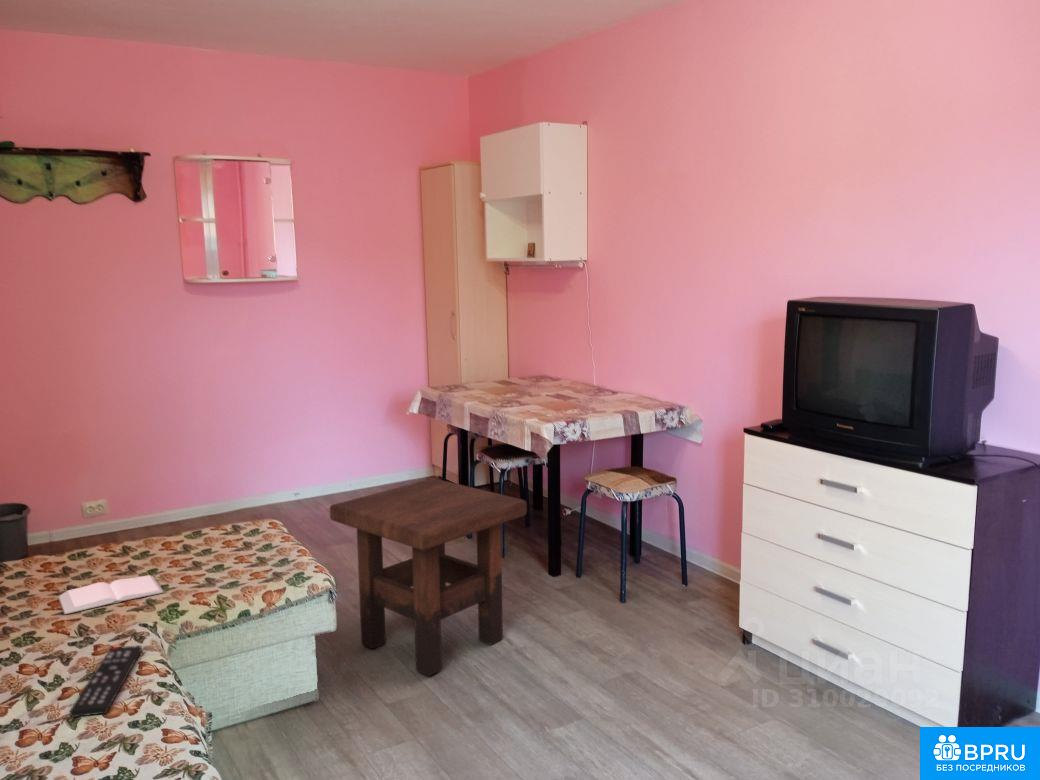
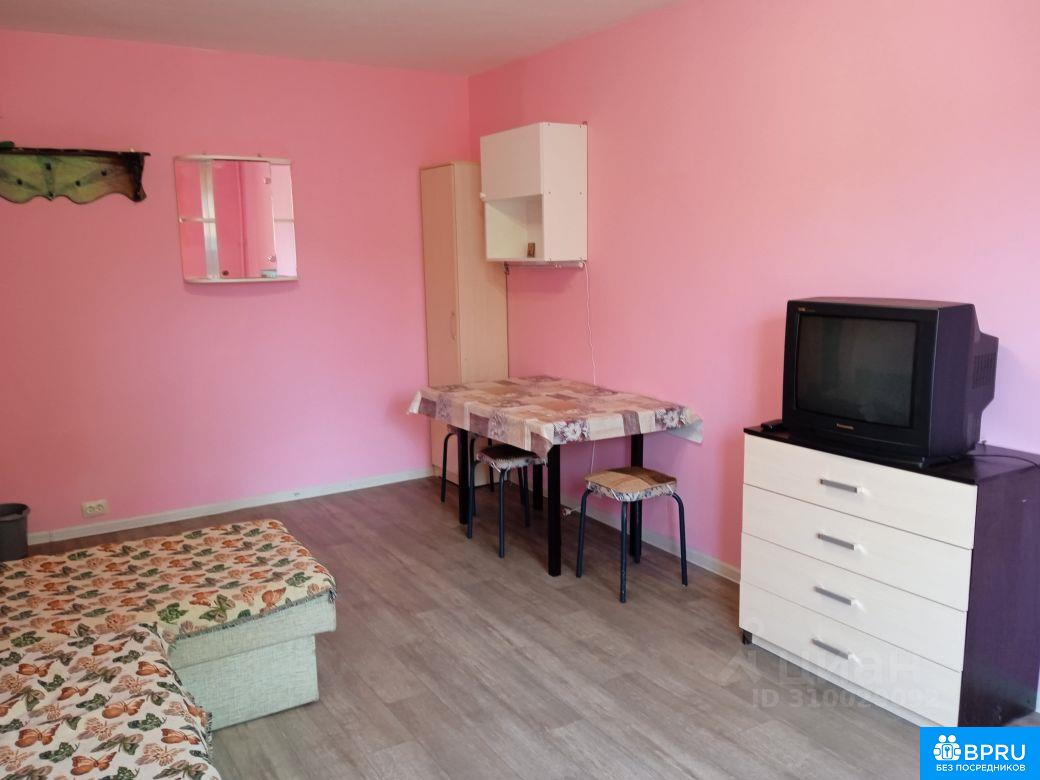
- remote control (108, 677)
- book (111, 591)
- side table (430, 573)
